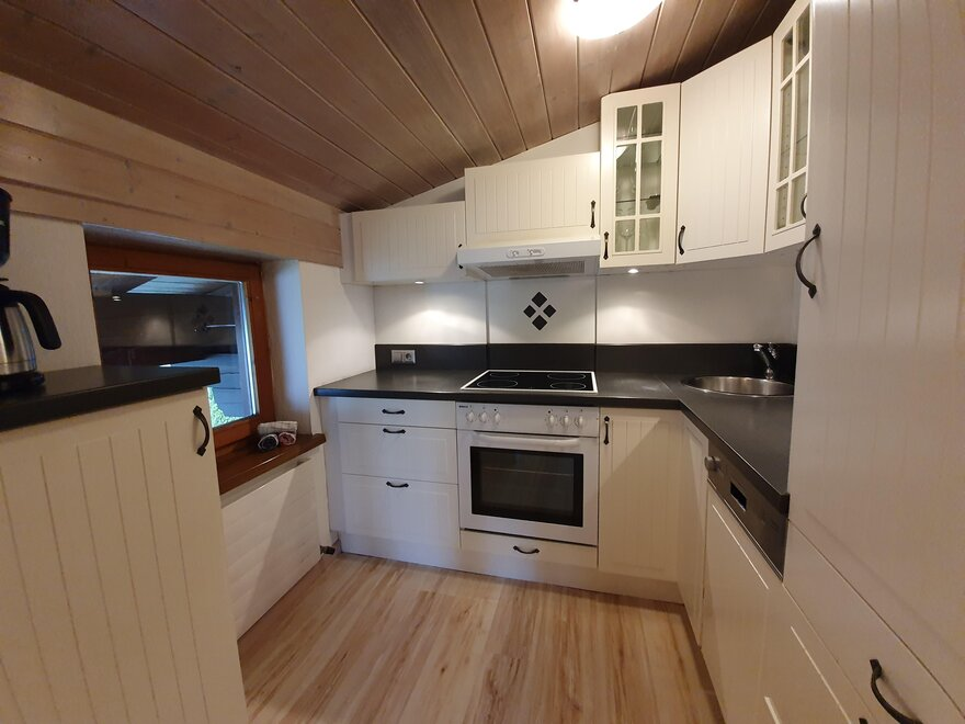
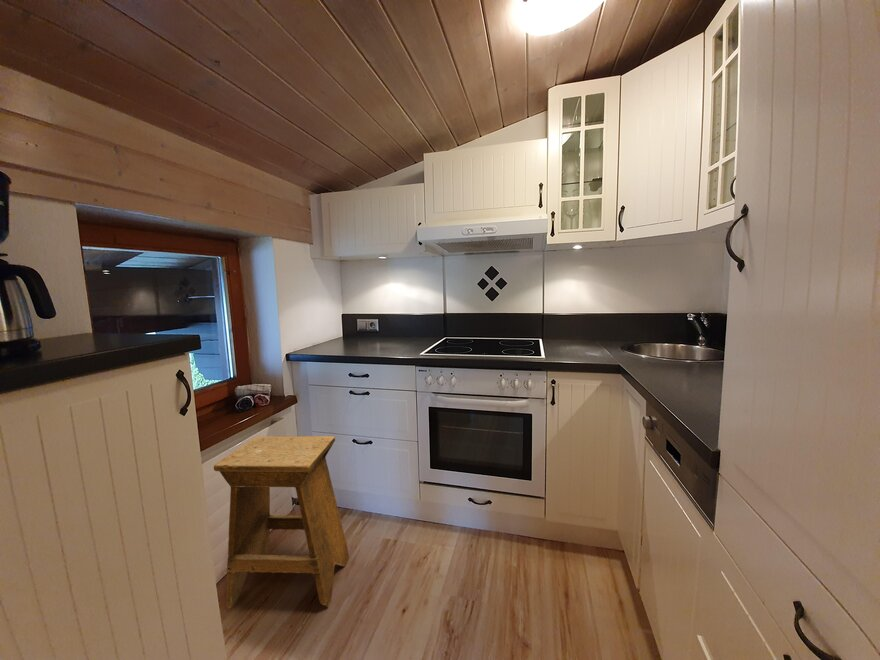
+ stool (287, 516)
